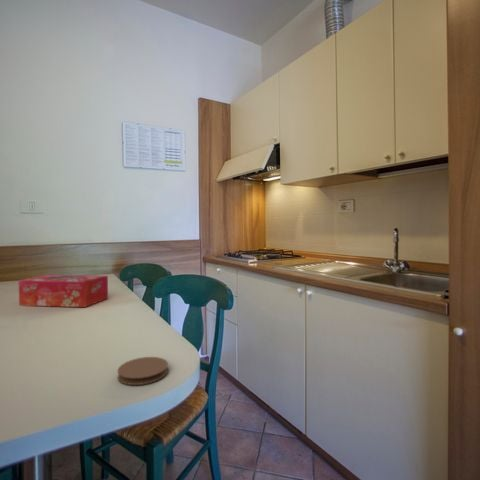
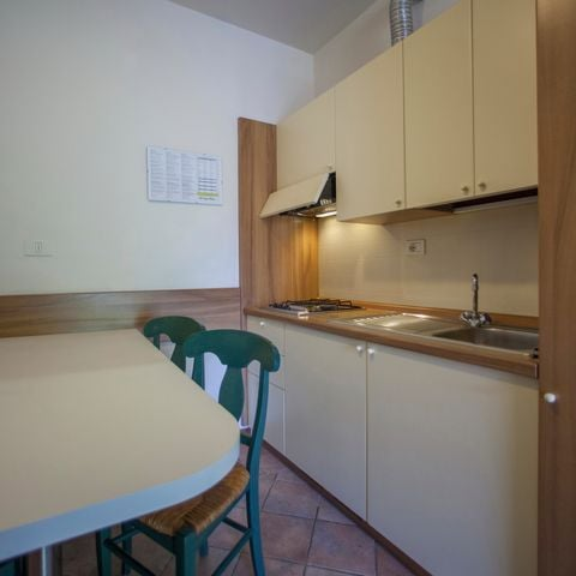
- tissue box (65, 289)
- coaster (143, 369)
